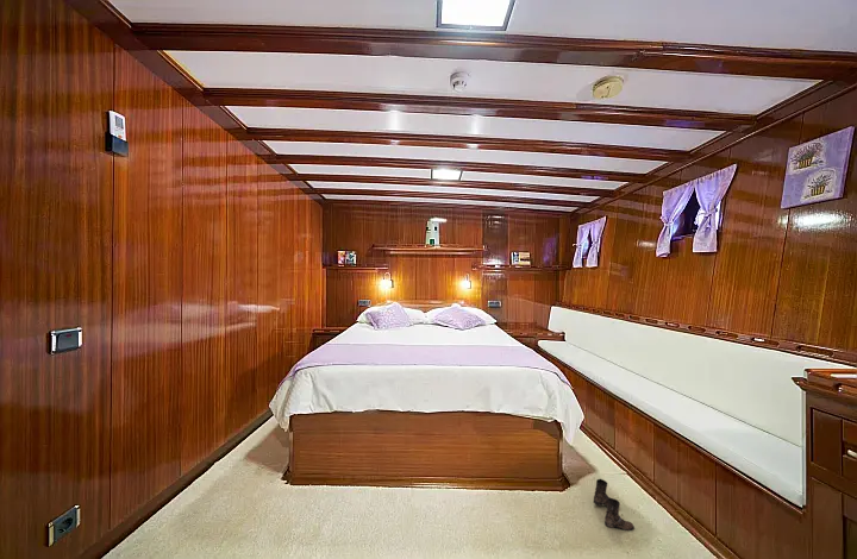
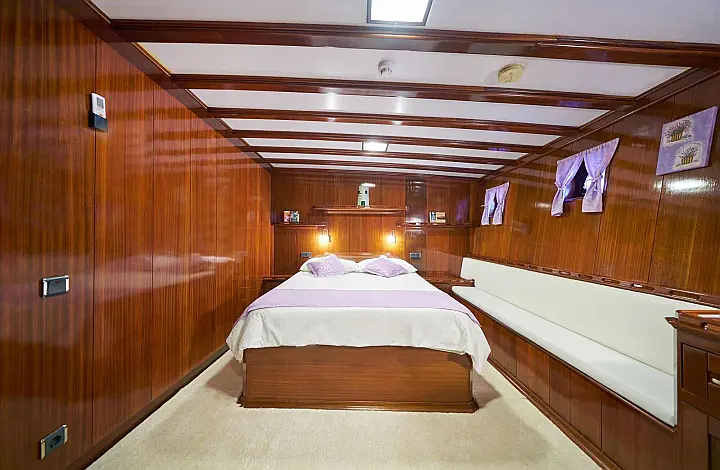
- boots (613, 503)
